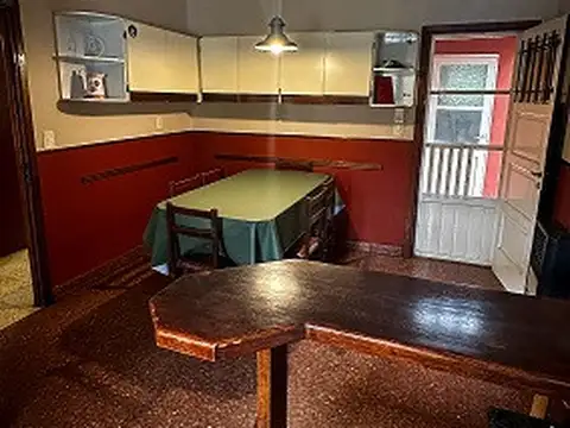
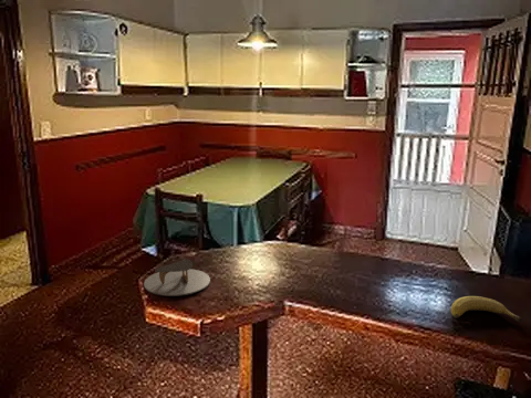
+ napkin holder (177, 274)
+ fruit (481, 307)
